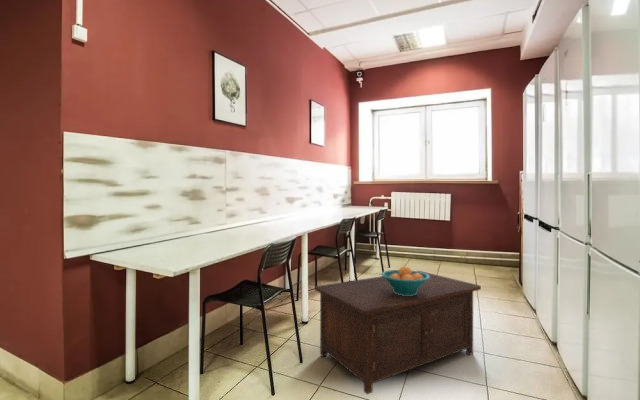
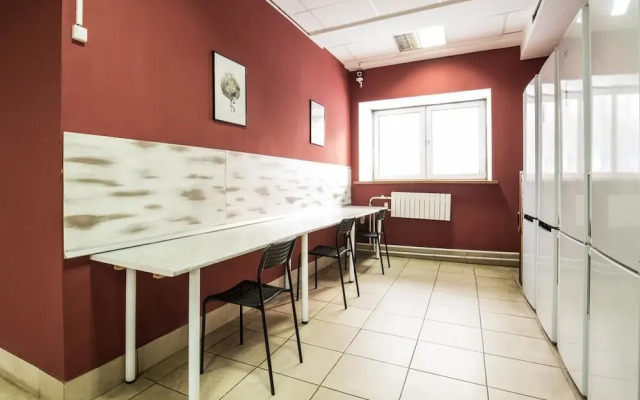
- cabinet (398, 320)
- fruit bowl (405, 279)
